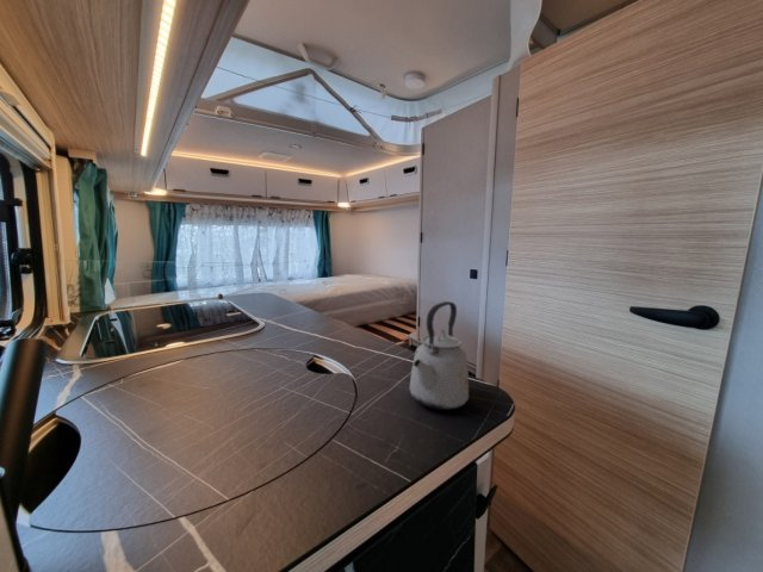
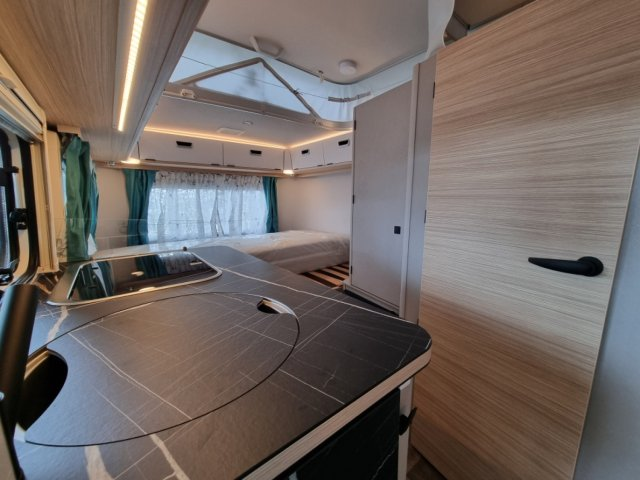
- kettle (435, 355)
